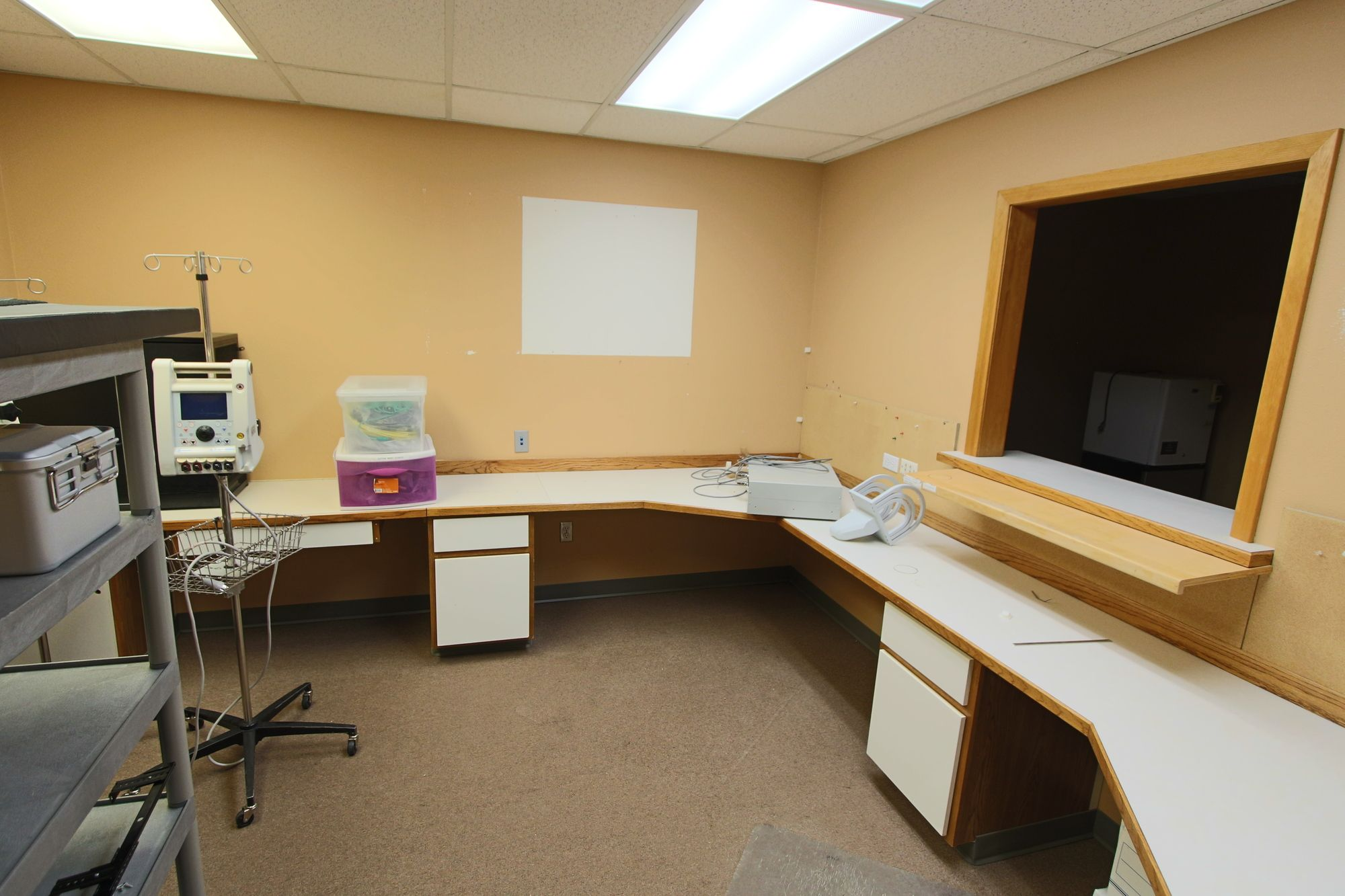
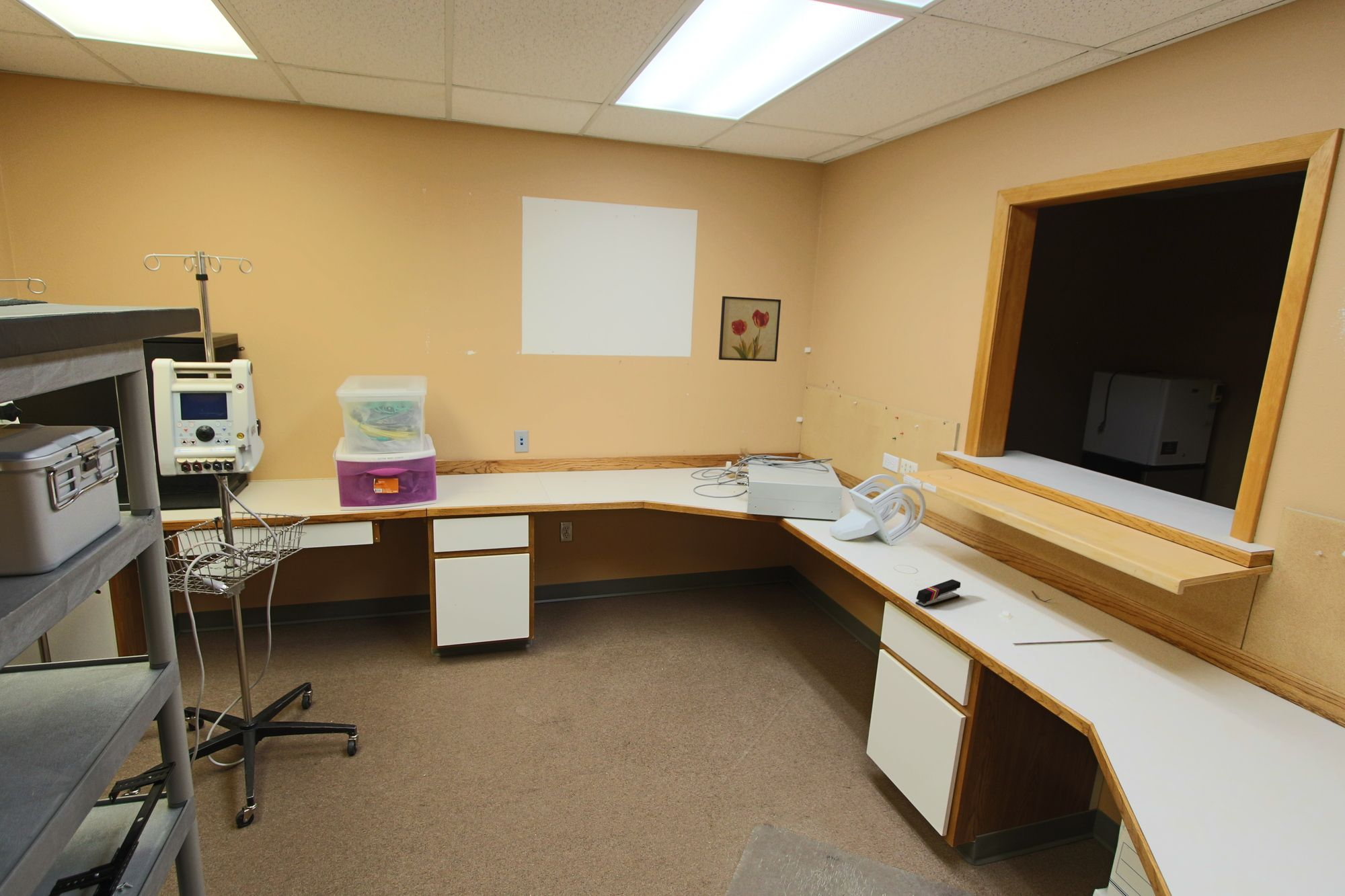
+ wall art (749, 329)
+ stapler (938, 592)
